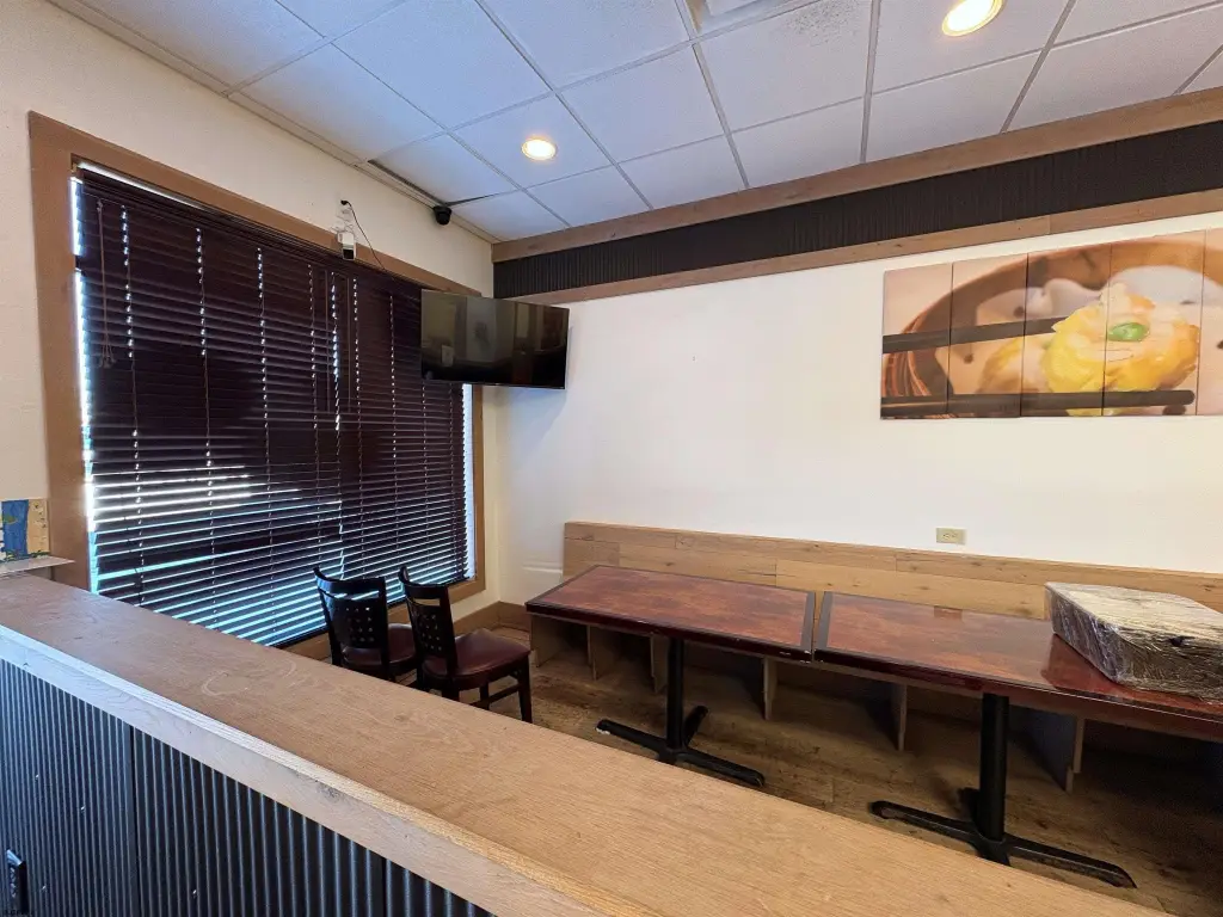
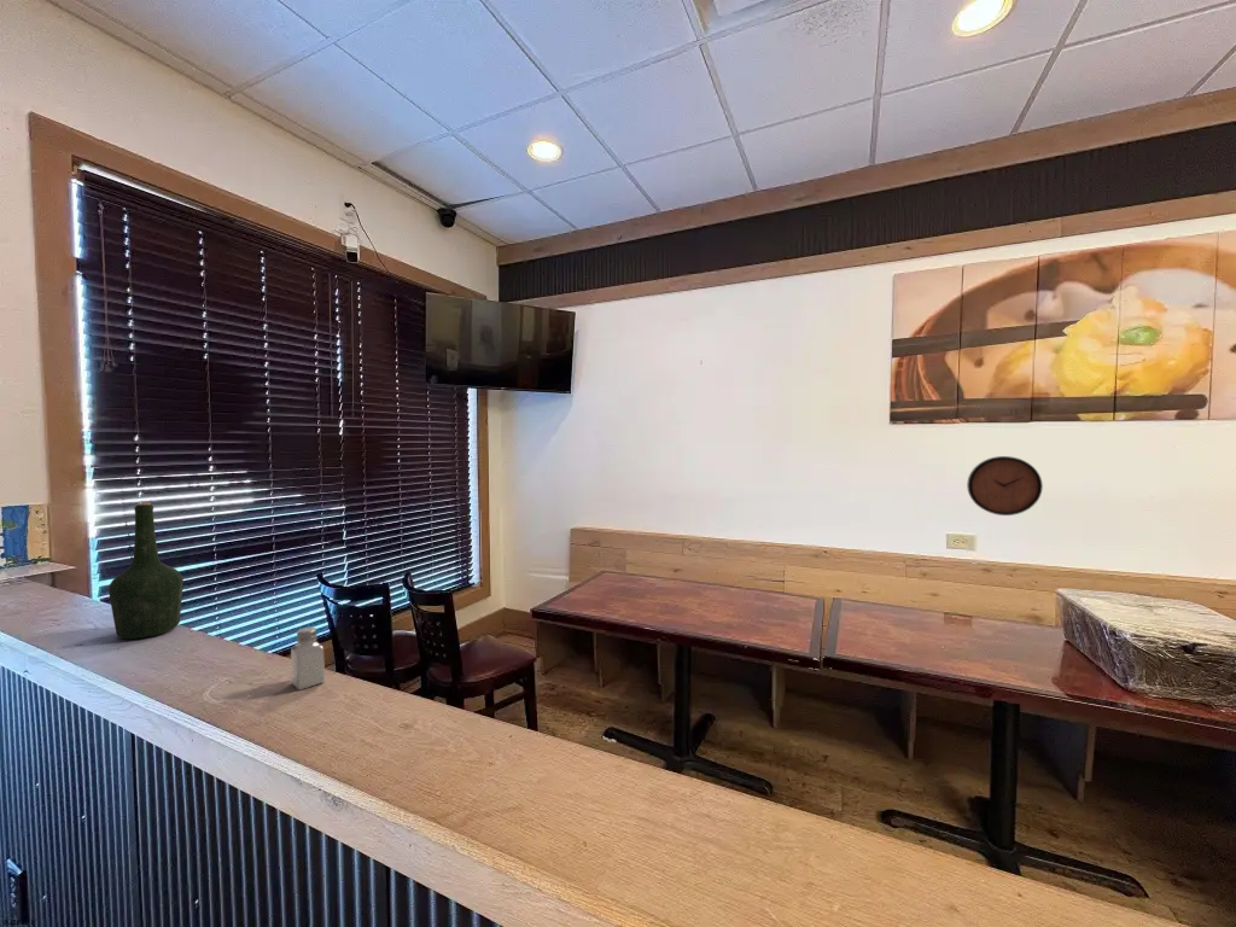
+ clock (1003, 485)
+ saltshaker (307, 655)
+ bottle (146, 567)
